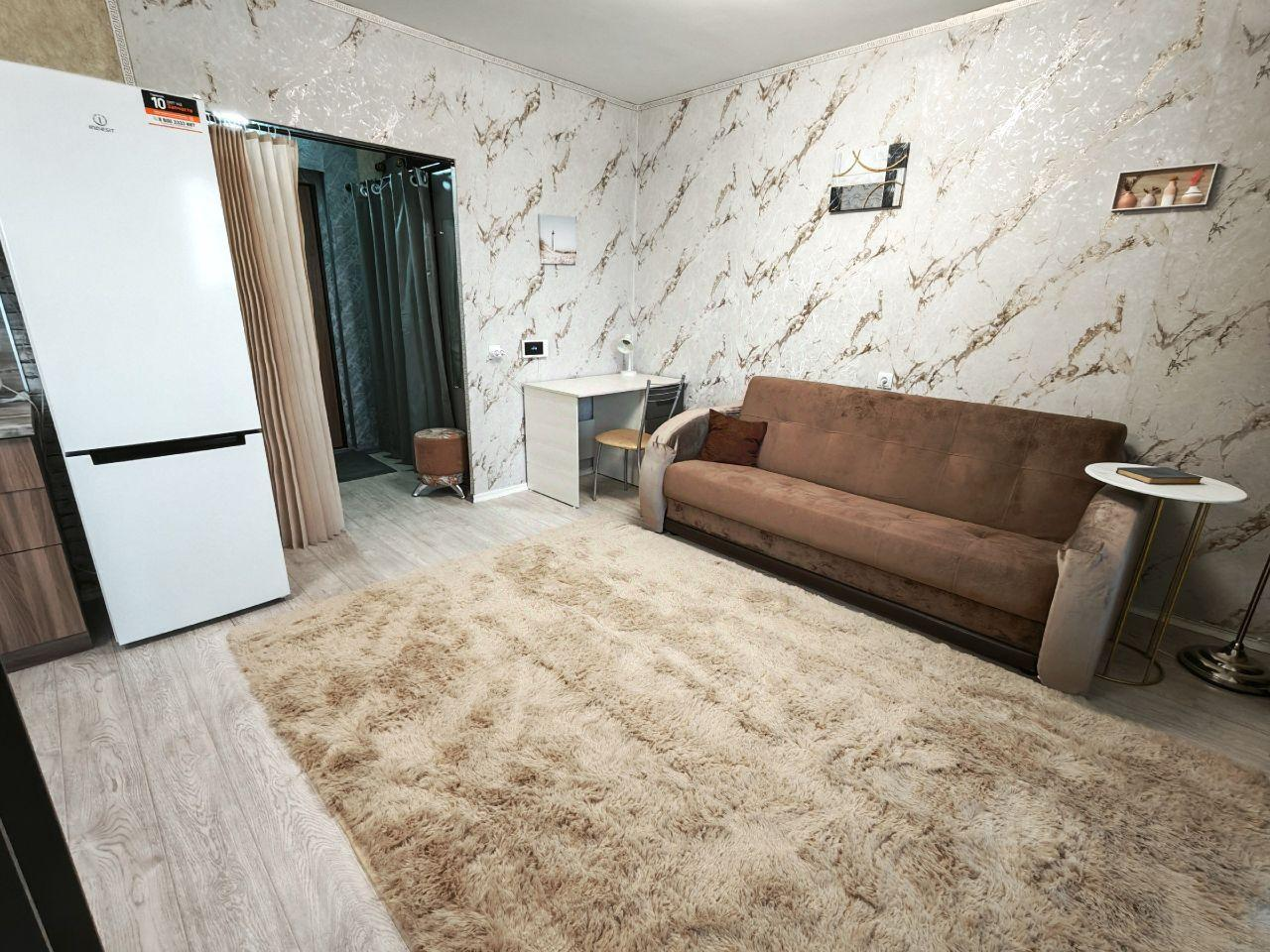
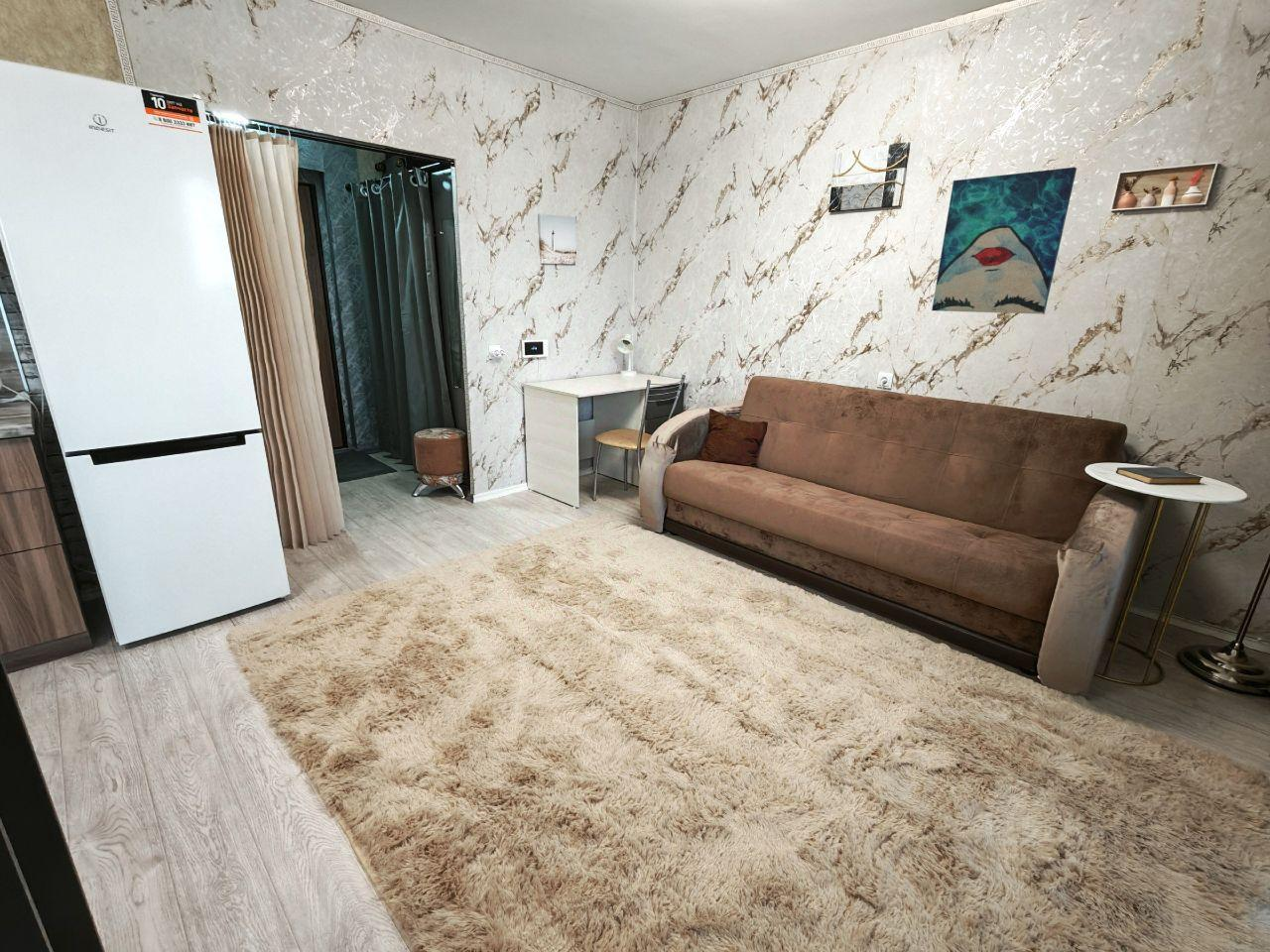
+ wall art (997, 245)
